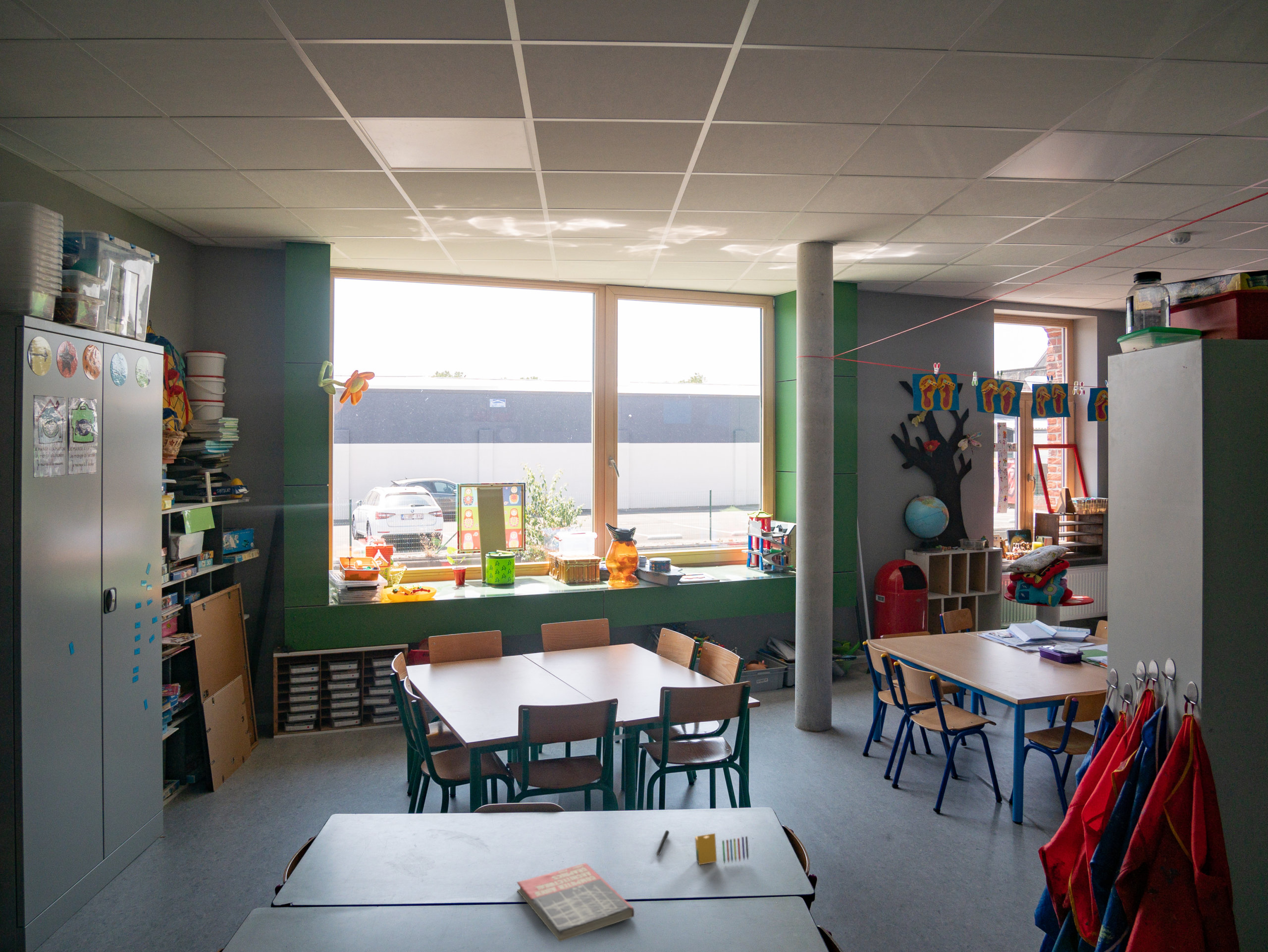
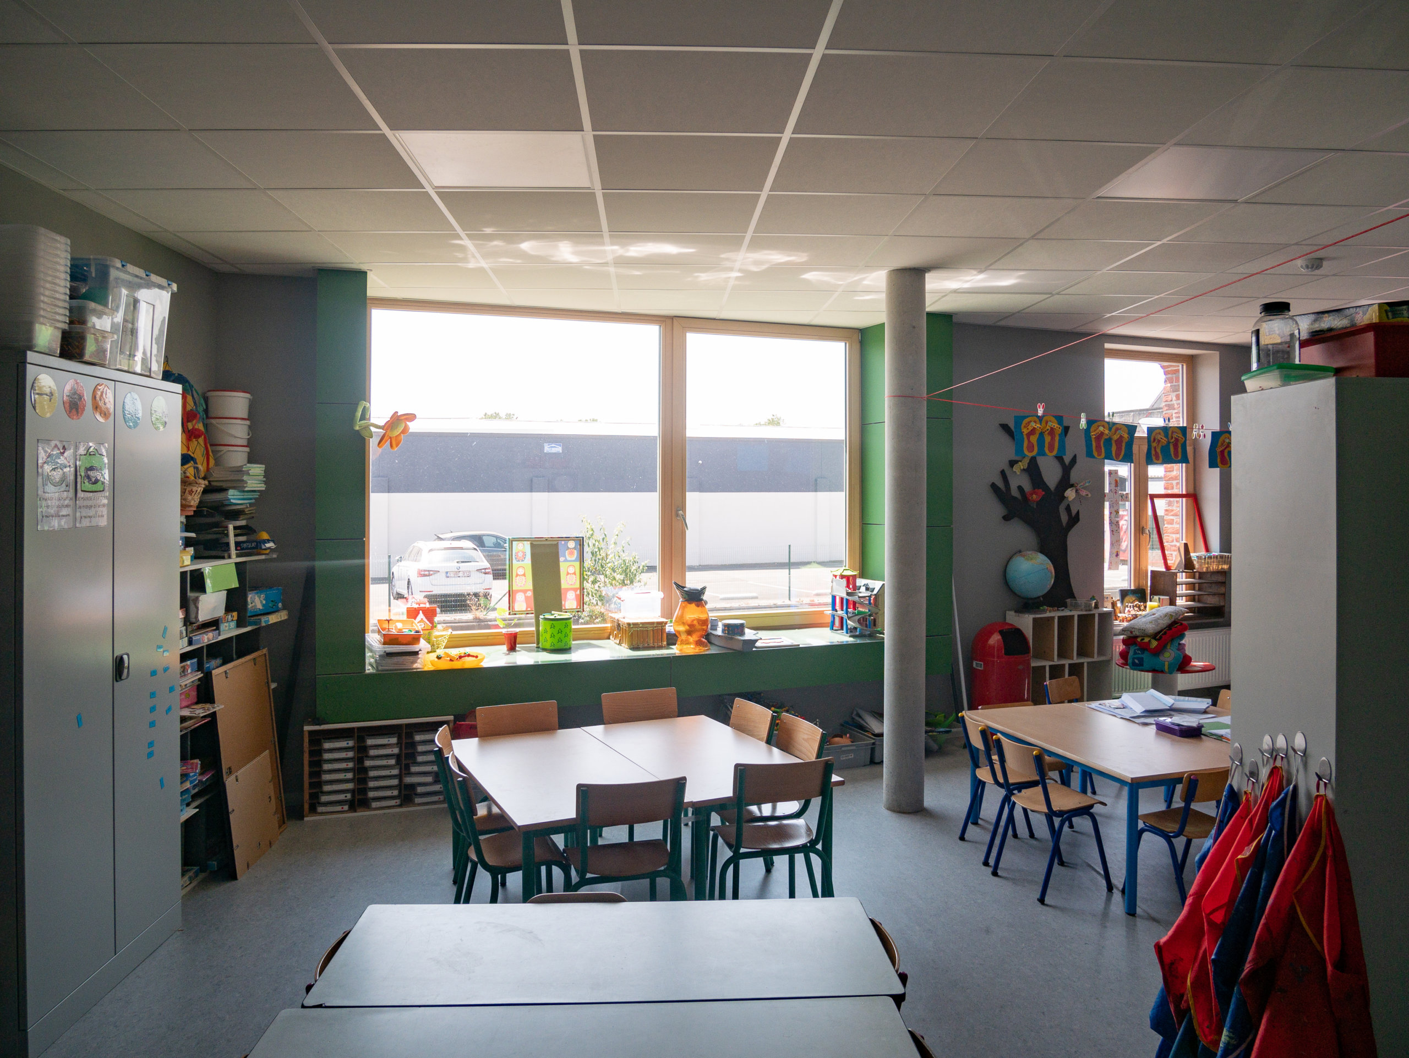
- book (574, 899)
- crayon (723, 847)
- pen (662, 844)
